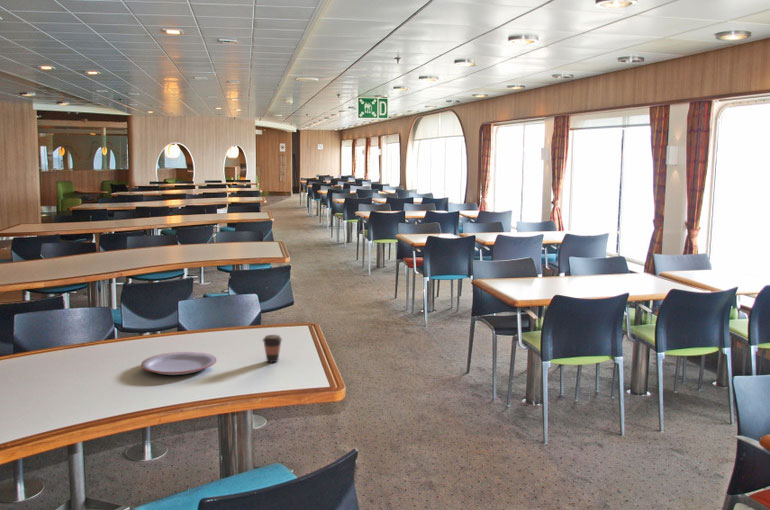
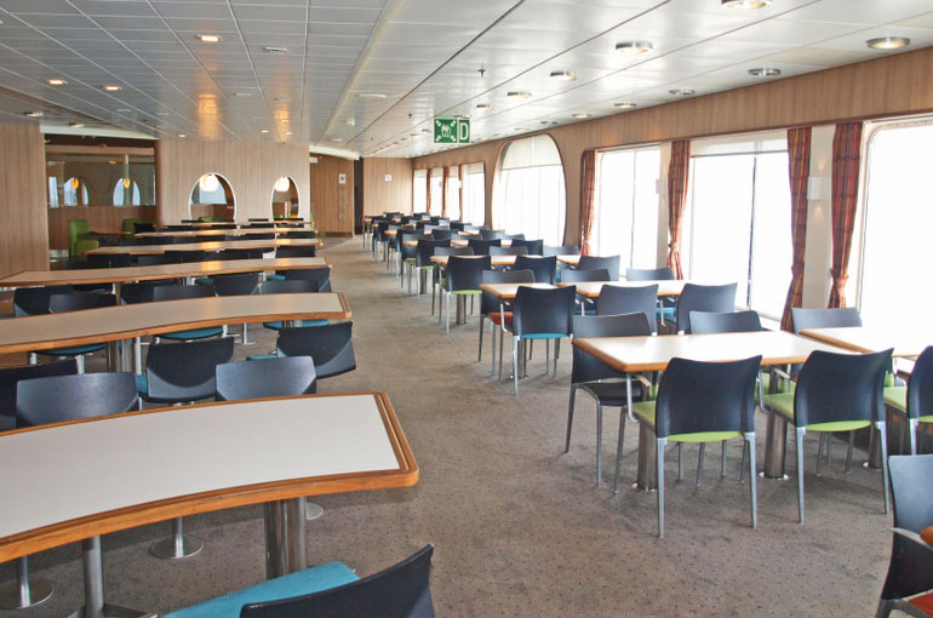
- coffee cup (272, 348)
- plate (179, 364)
